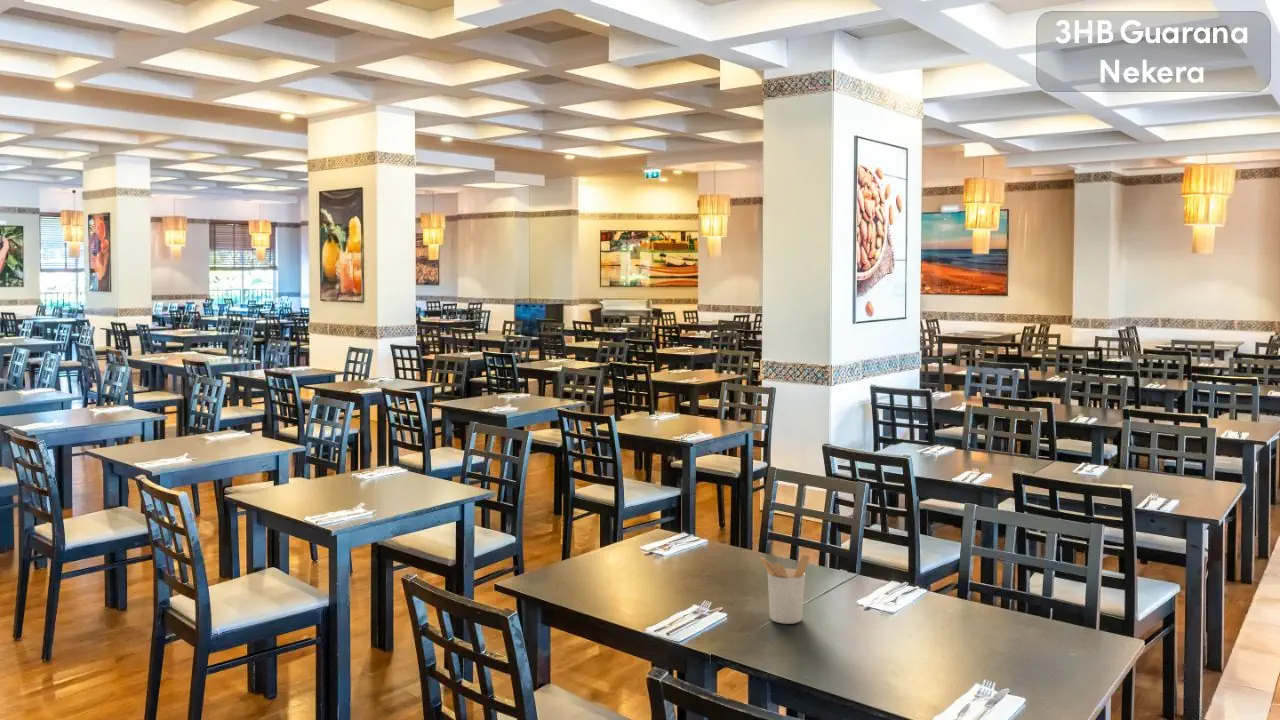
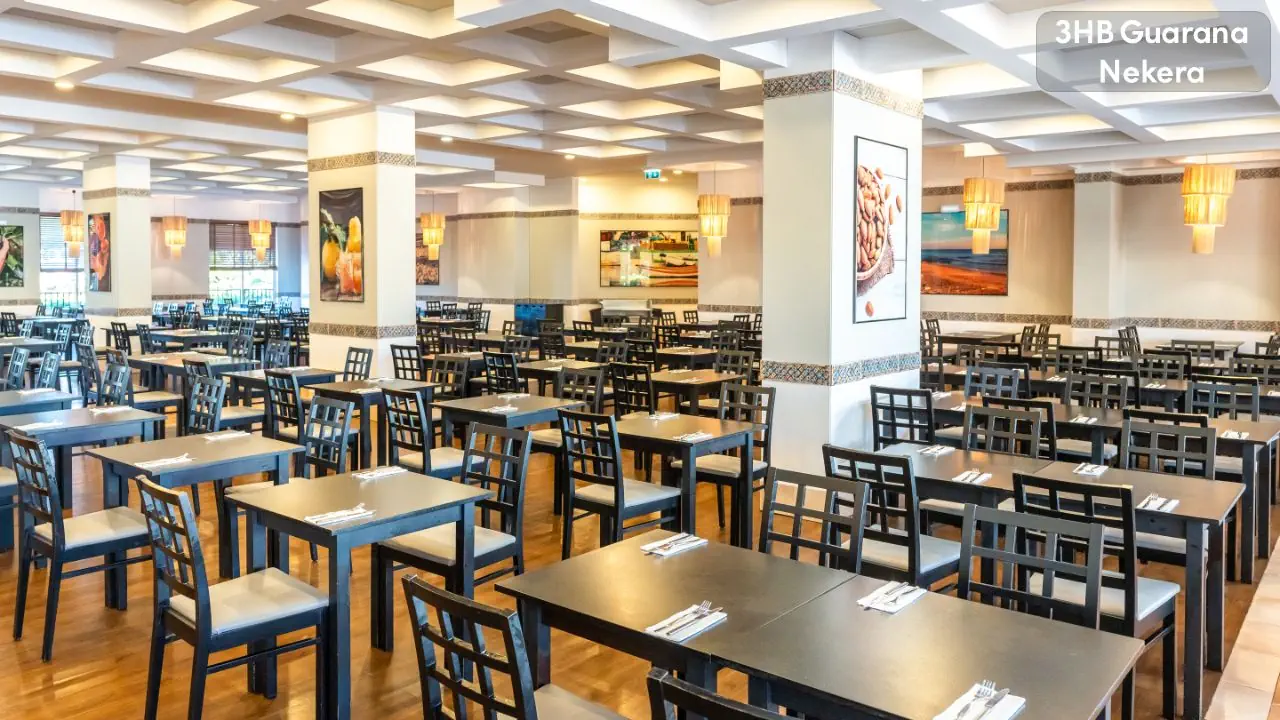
- utensil holder (781, 587)
